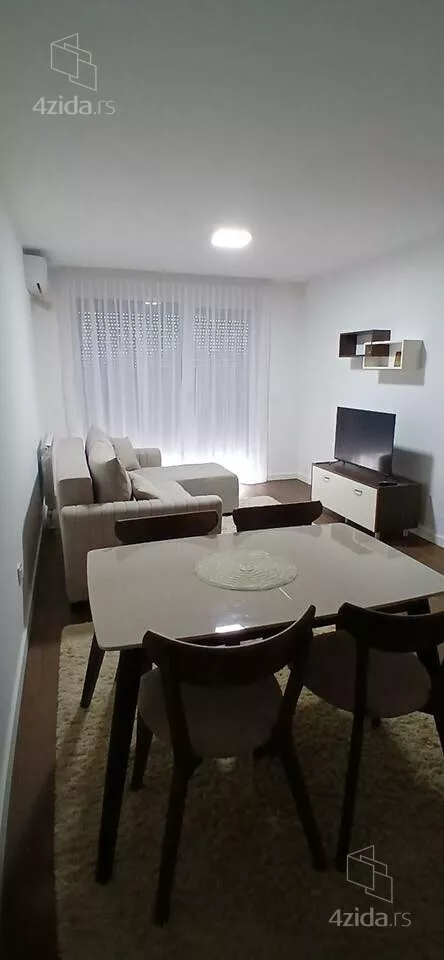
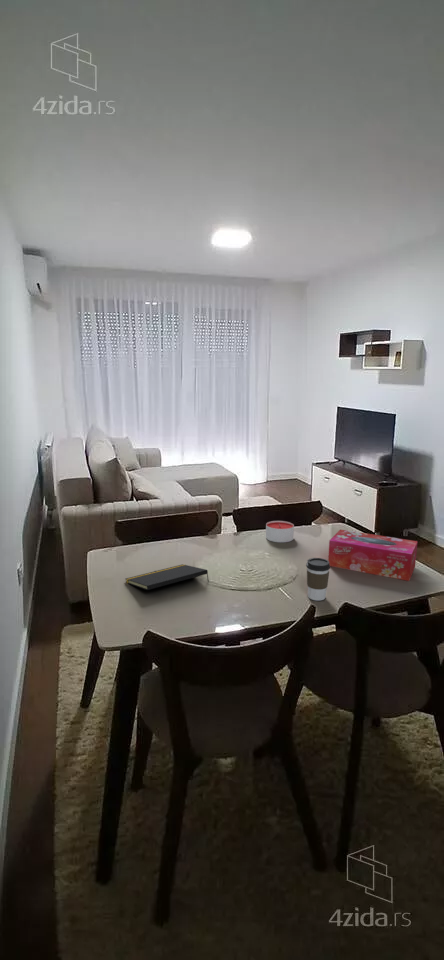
+ coffee cup (317, 579)
+ tissue box (372, 553)
+ candle (279, 530)
+ notepad (166, 576)
